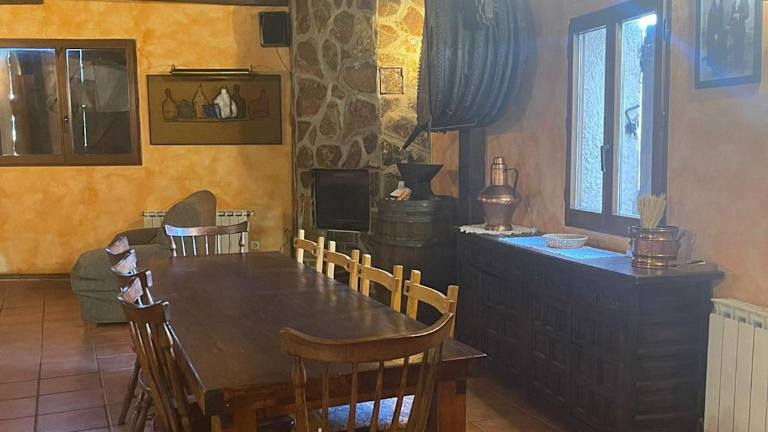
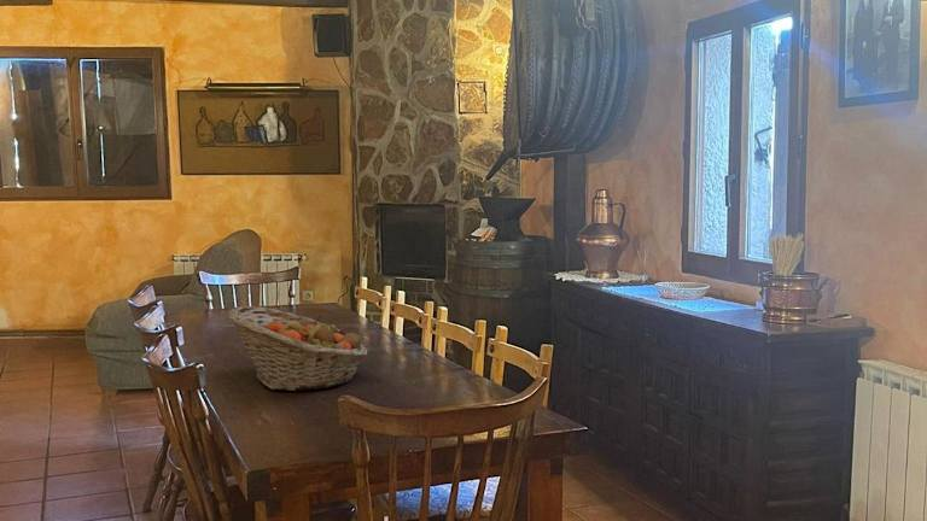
+ fruit basket (298, 343)
